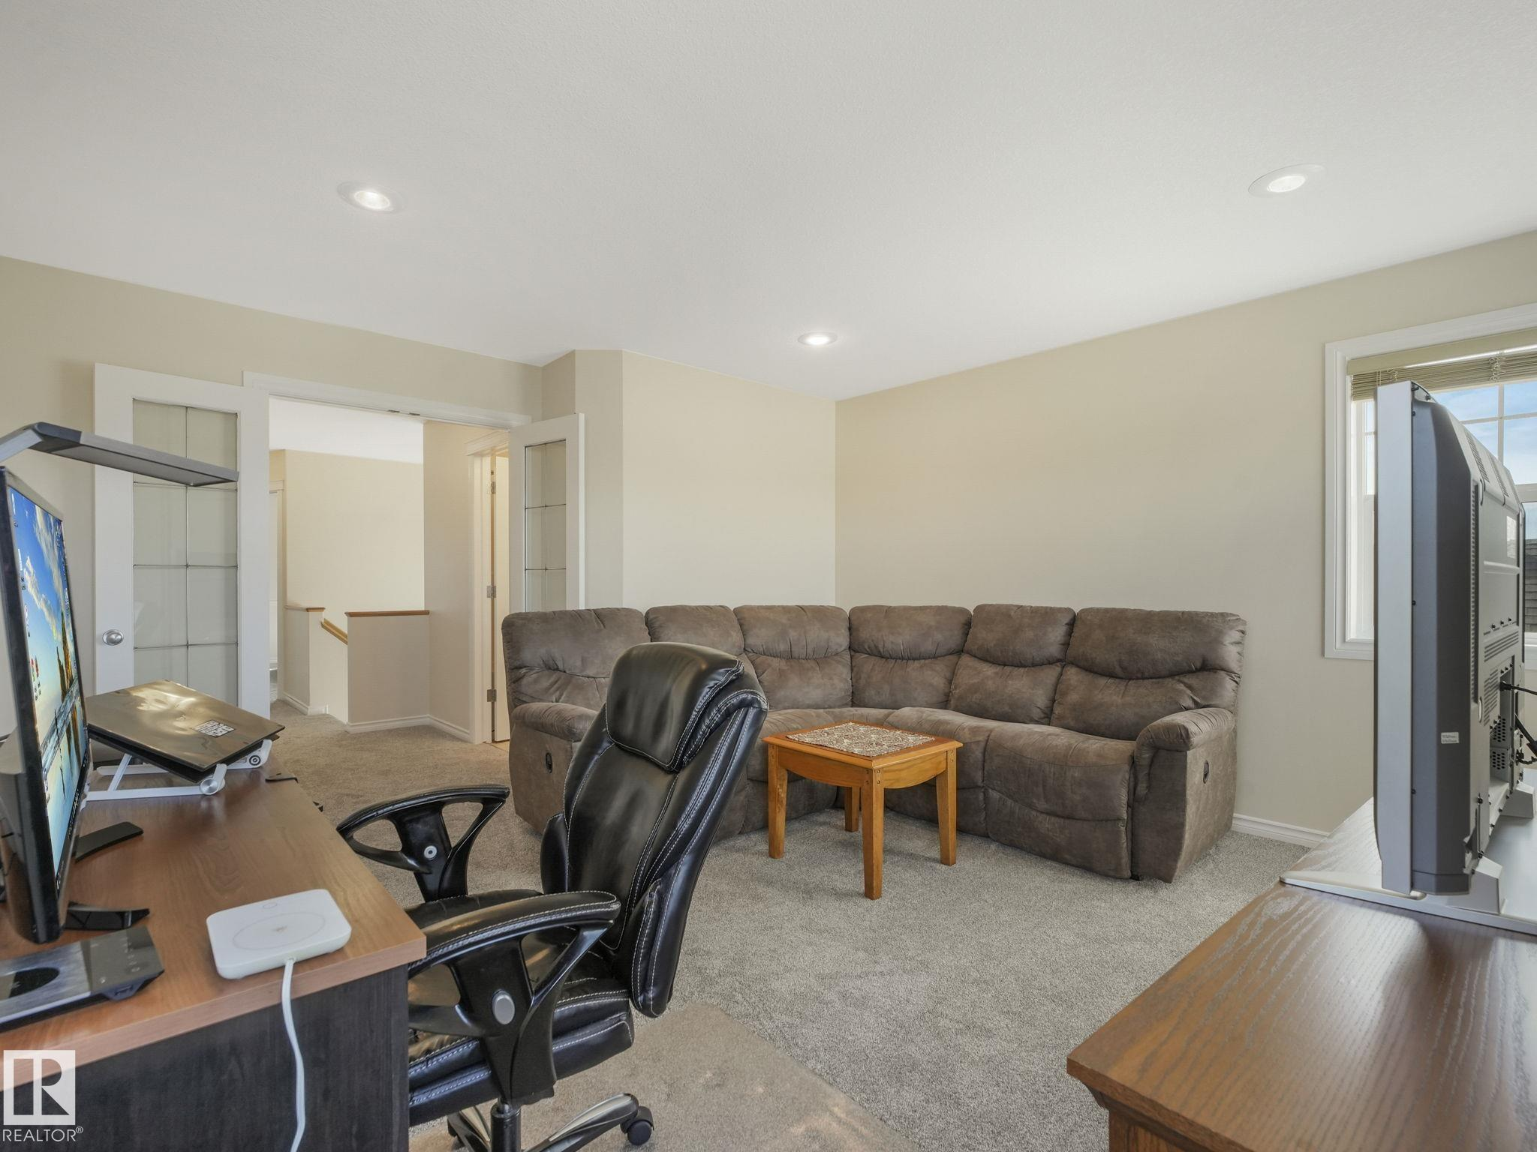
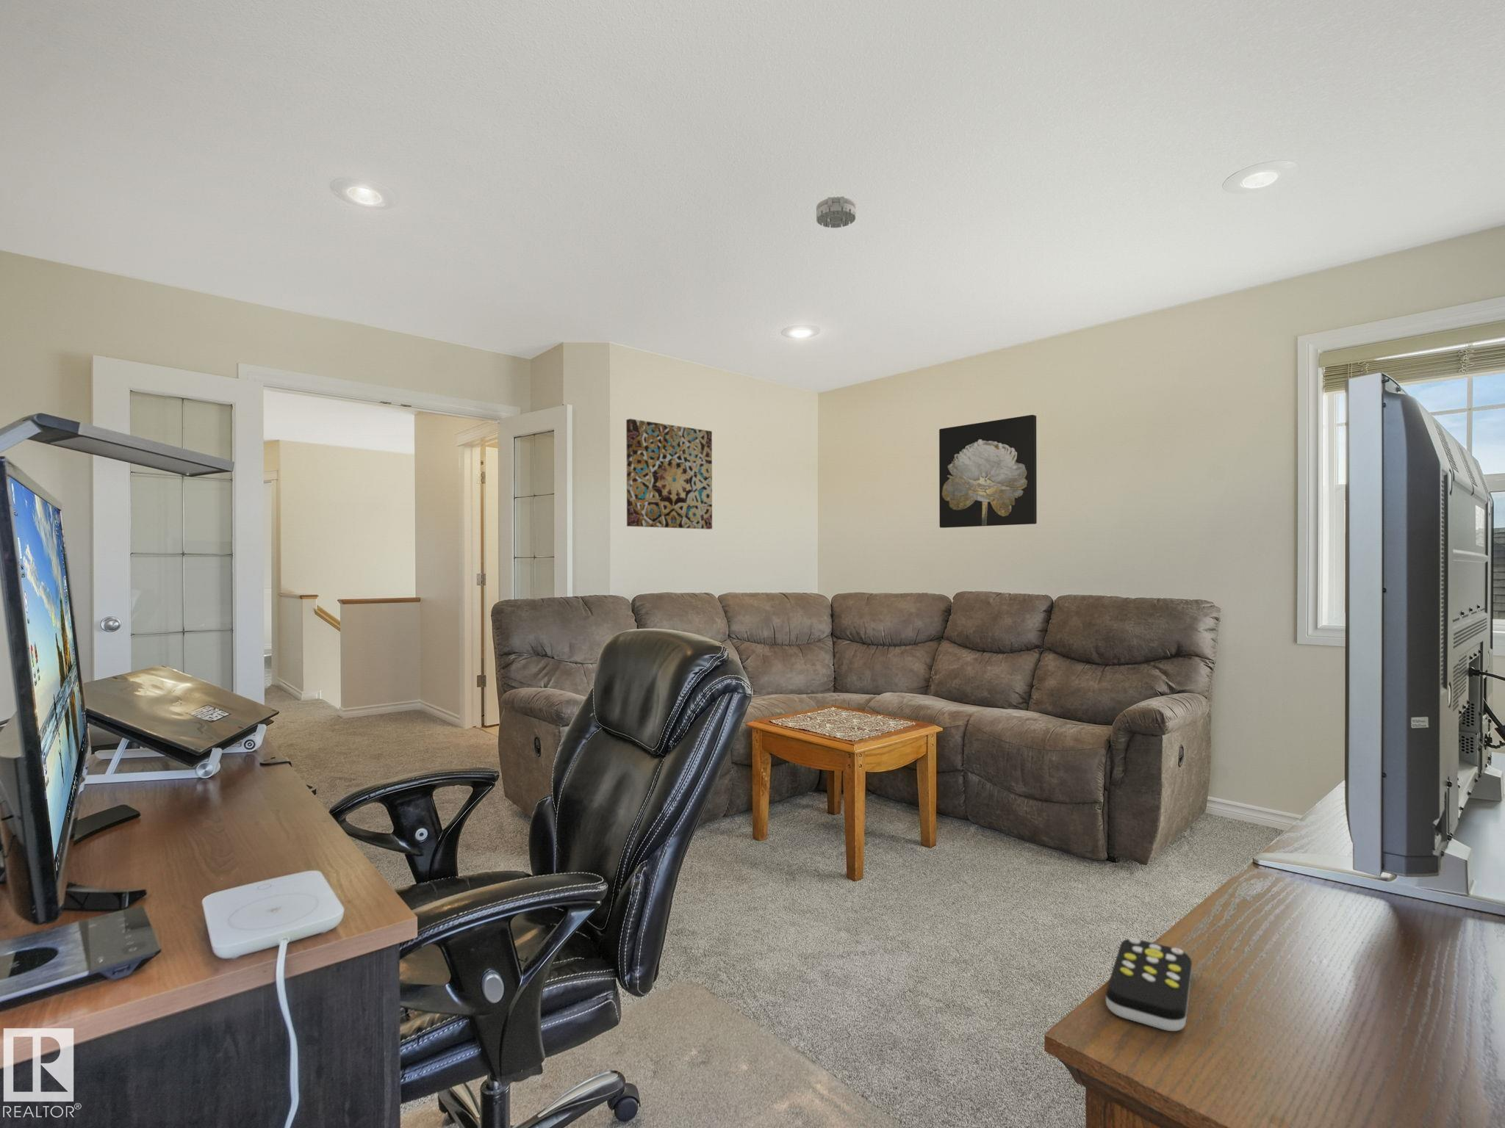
+ wall art (671, 476)
+ remote control (1149, 980)
+ smoke detector (835, 211)
+ wall art (986, 474)
